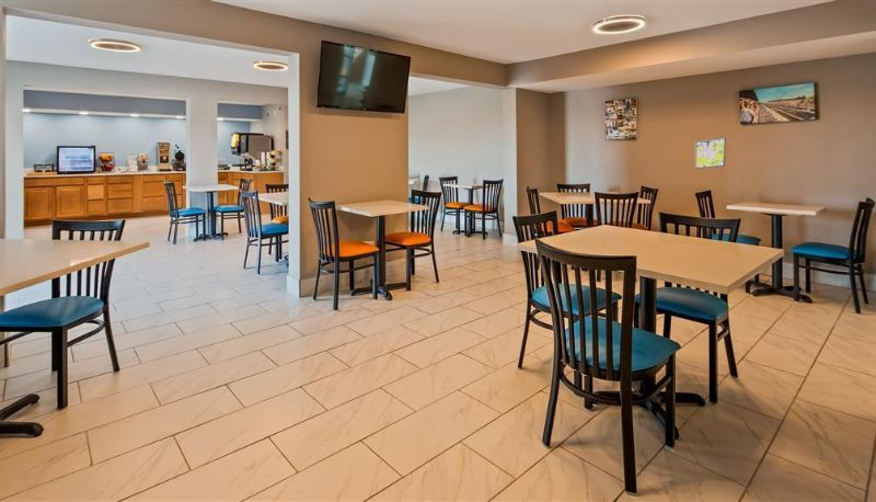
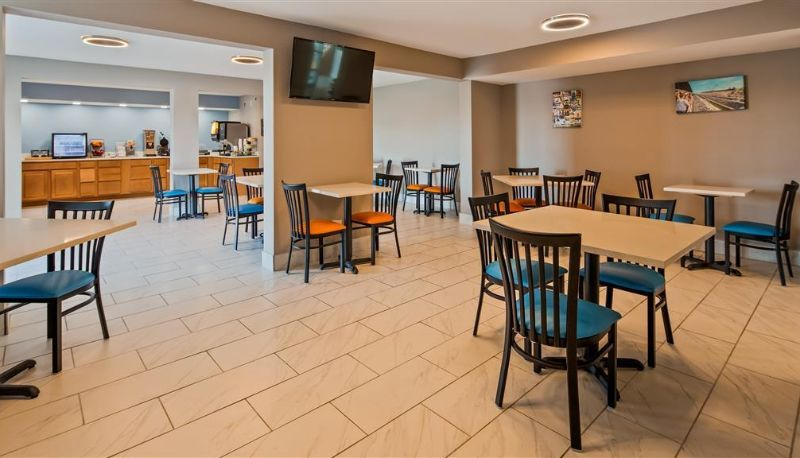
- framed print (710, 153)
